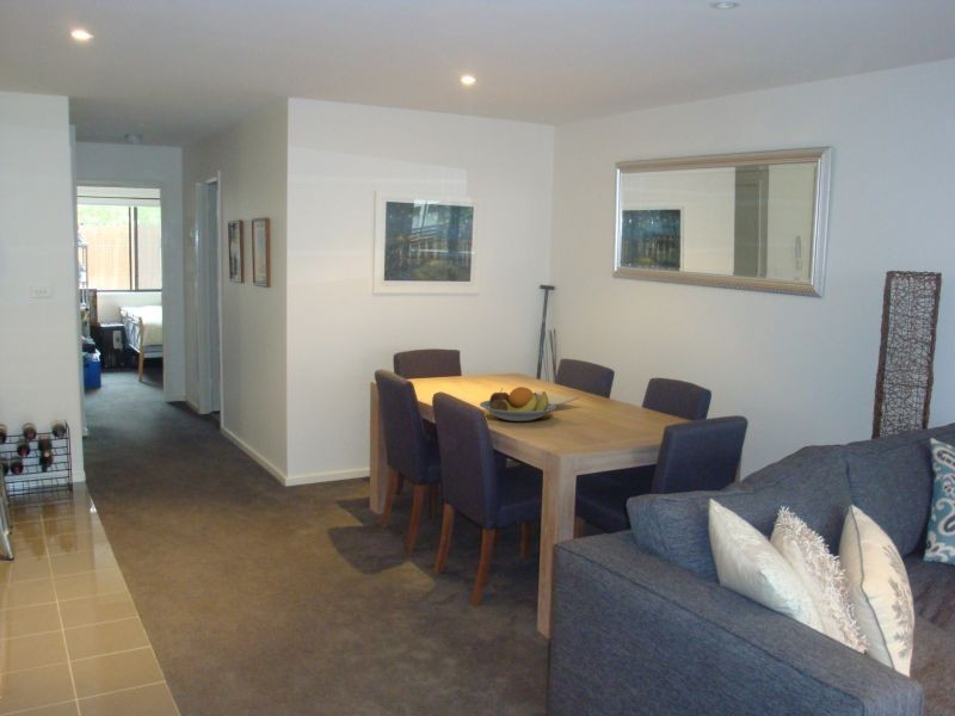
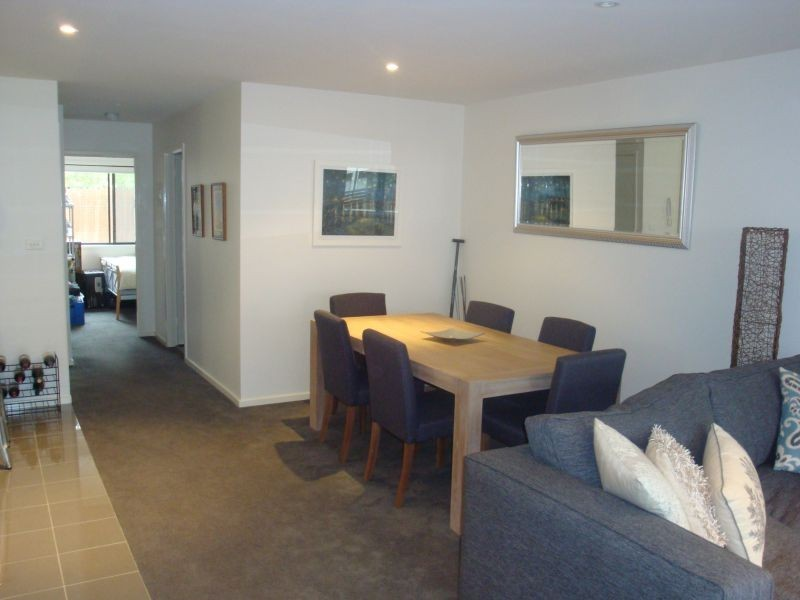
- fruit bowl (517, 401)
